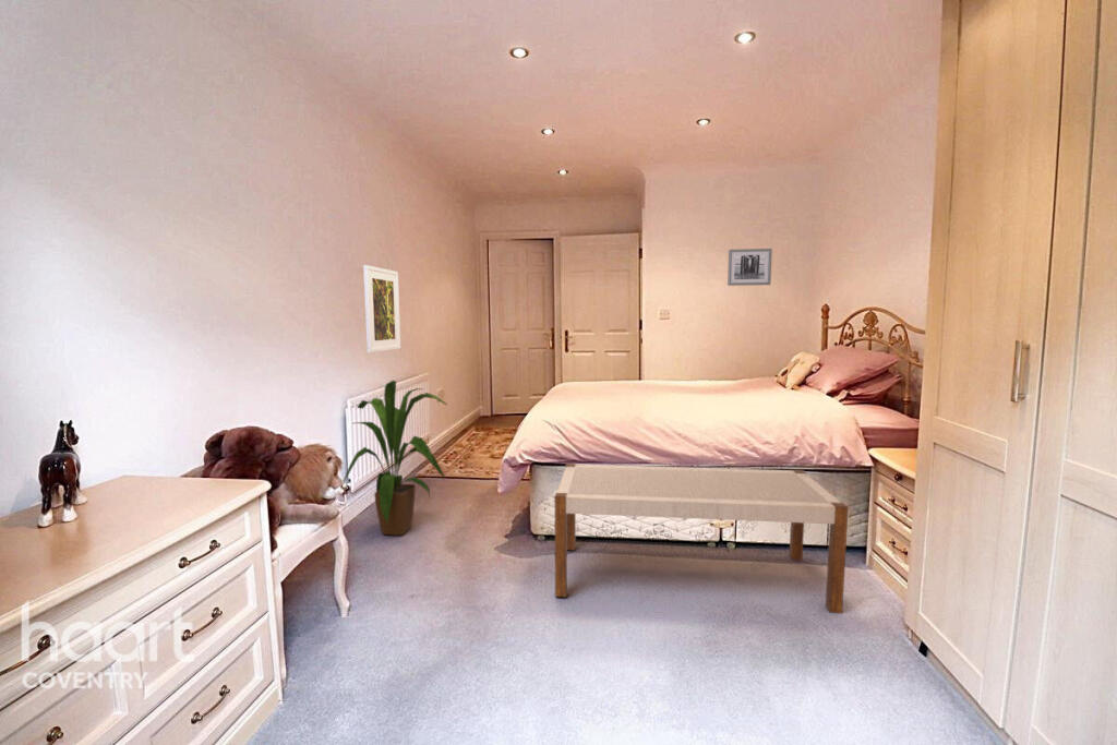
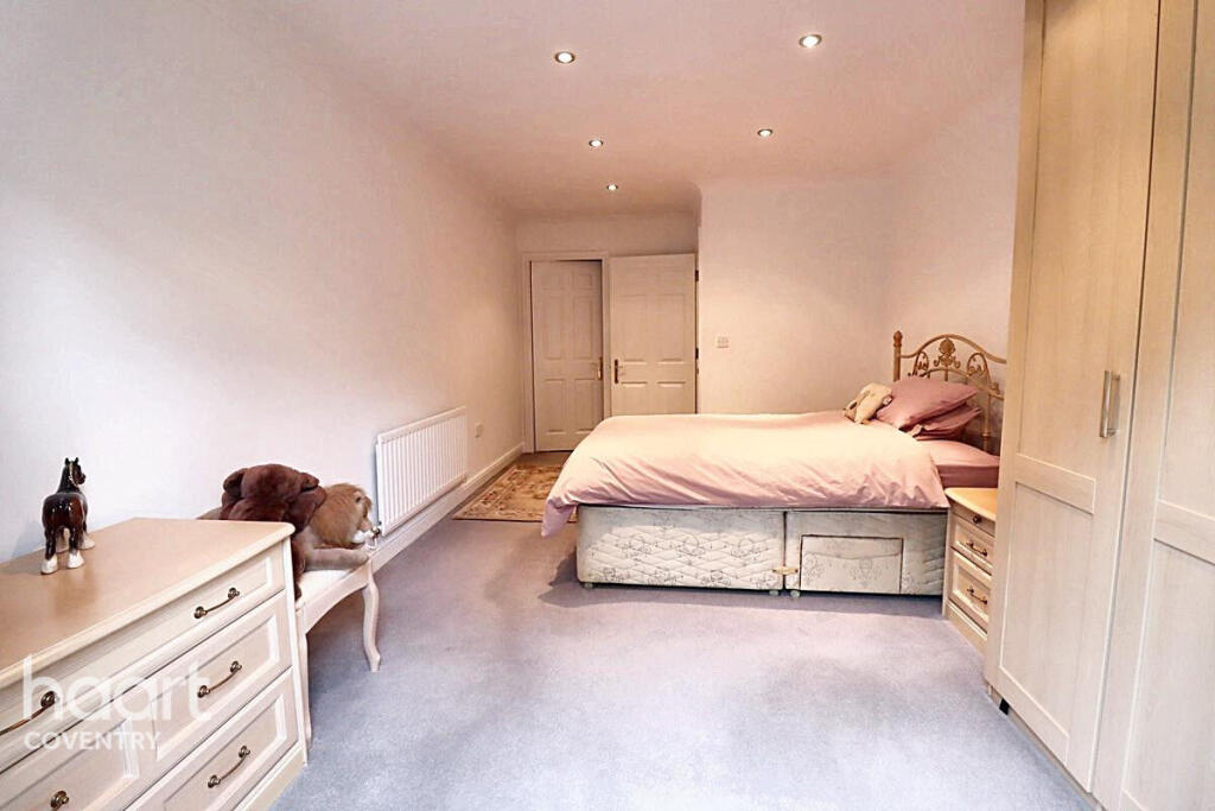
- wall art (749, 267)
- house plant (401, 450)
- bench (687, 517)
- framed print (383, 310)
